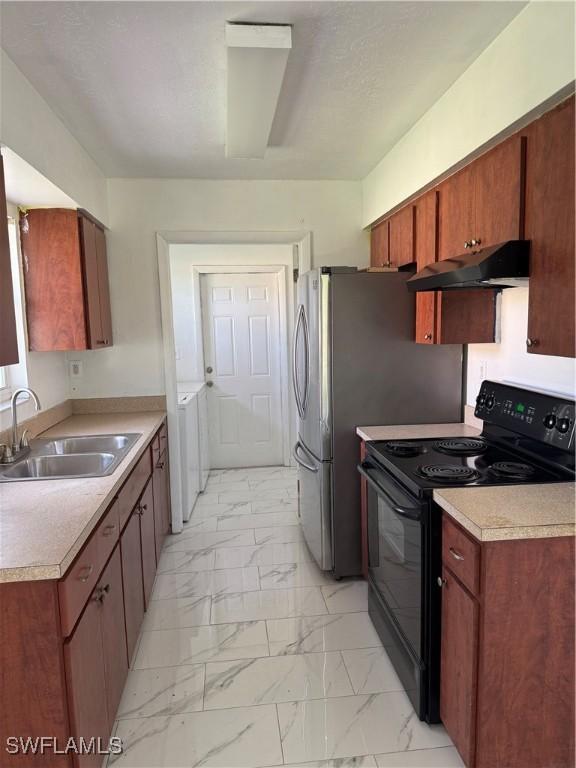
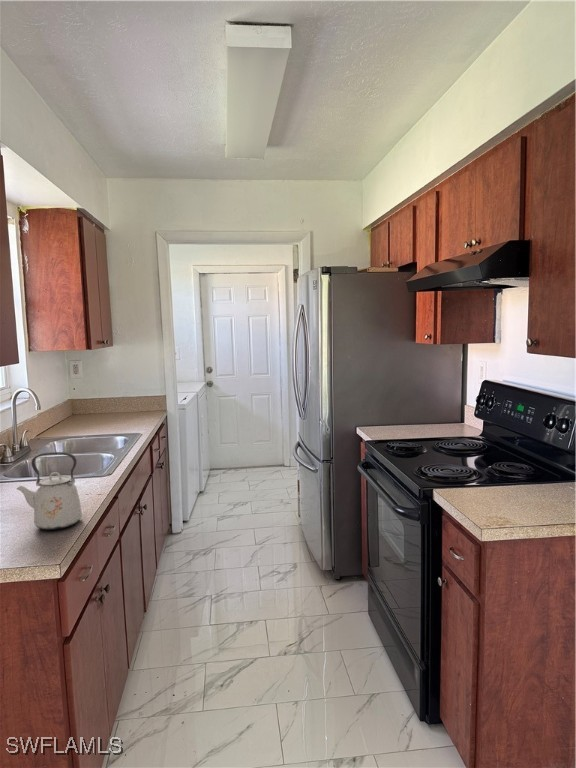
+ kettle (47, 489)
